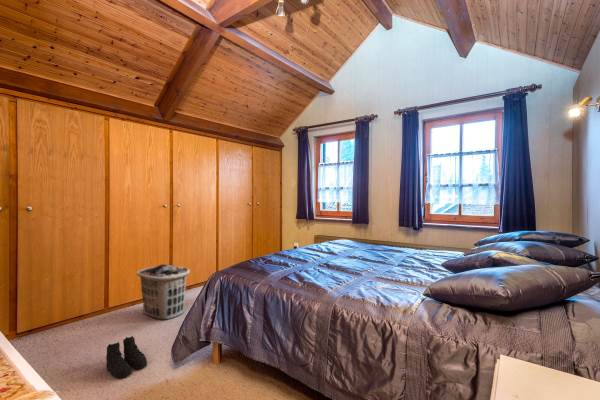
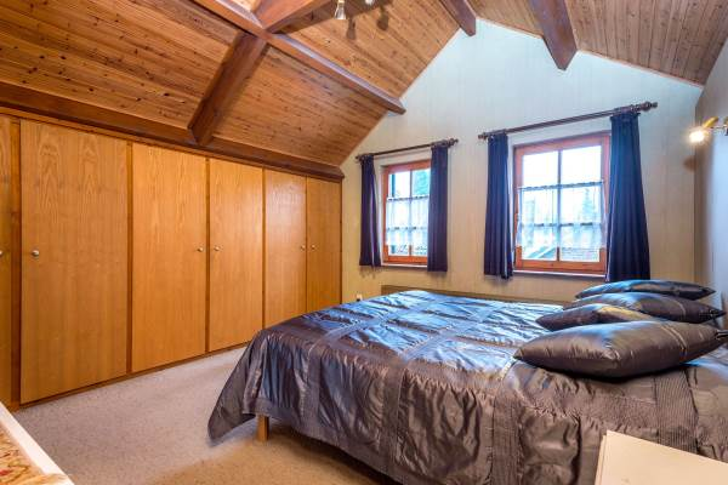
- boots (126, 354)
- clothes hamper (163, 287)
